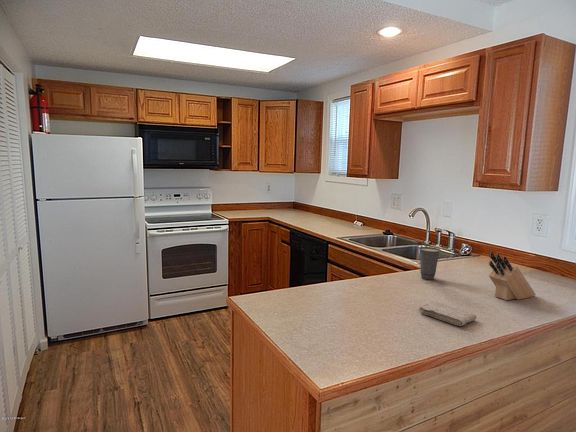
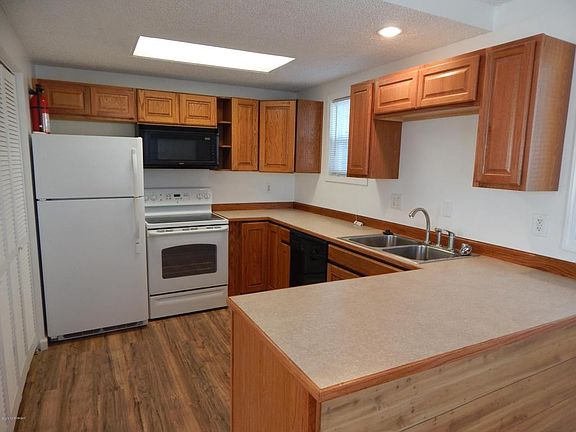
- washcloth (446, 312)
- cup (428, 263)
- knife block (510, 274)
